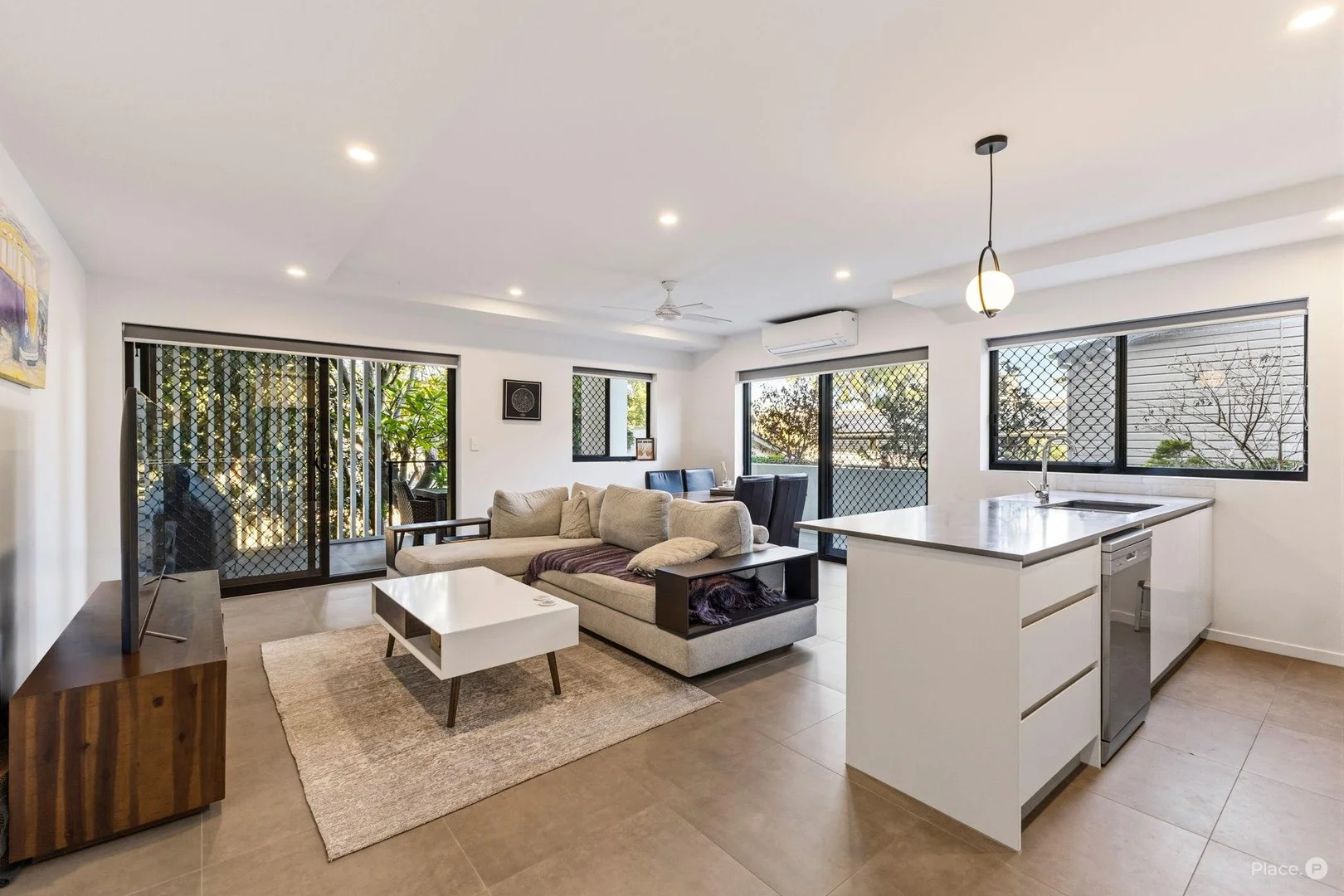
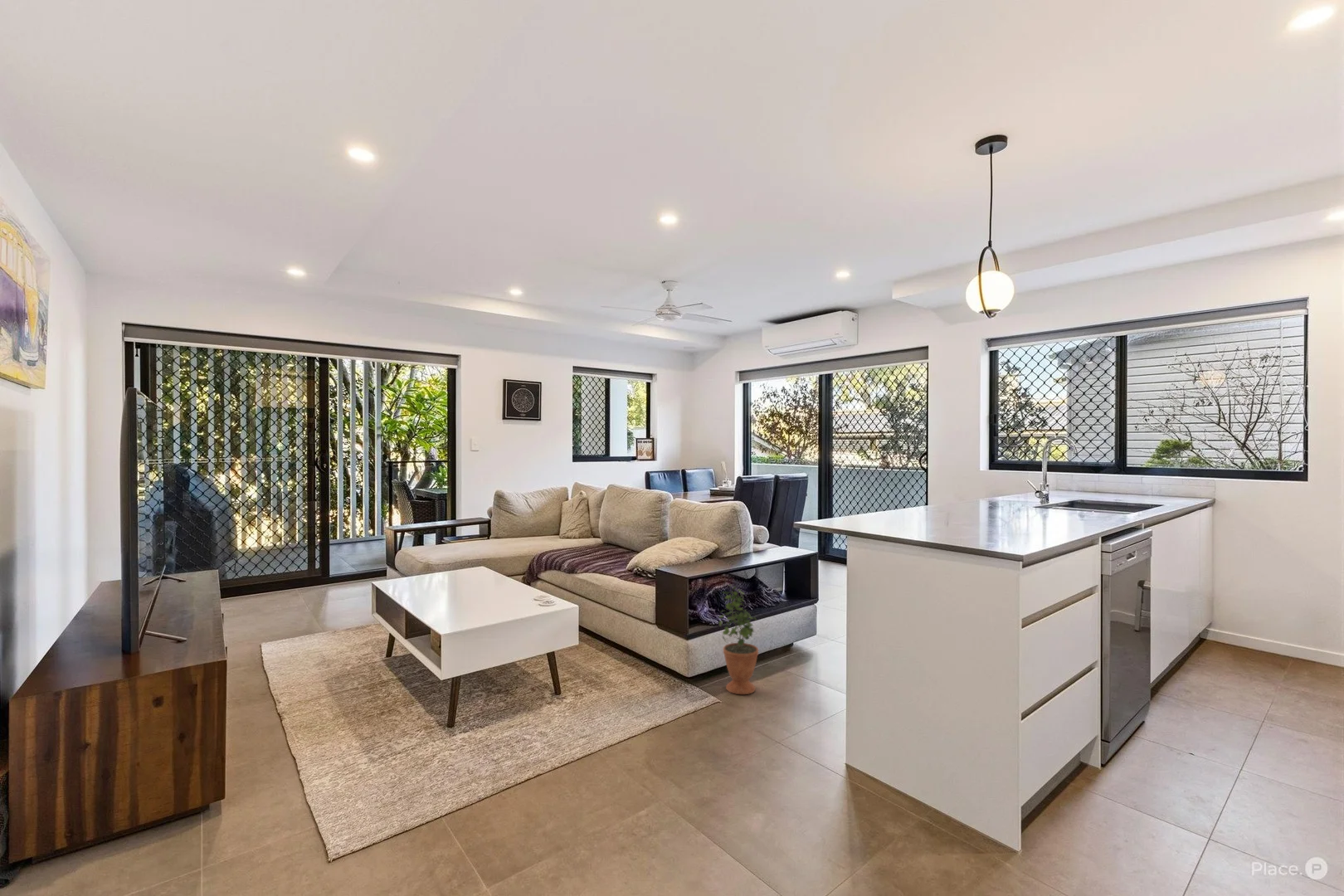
+ potted plant (735, 637)
